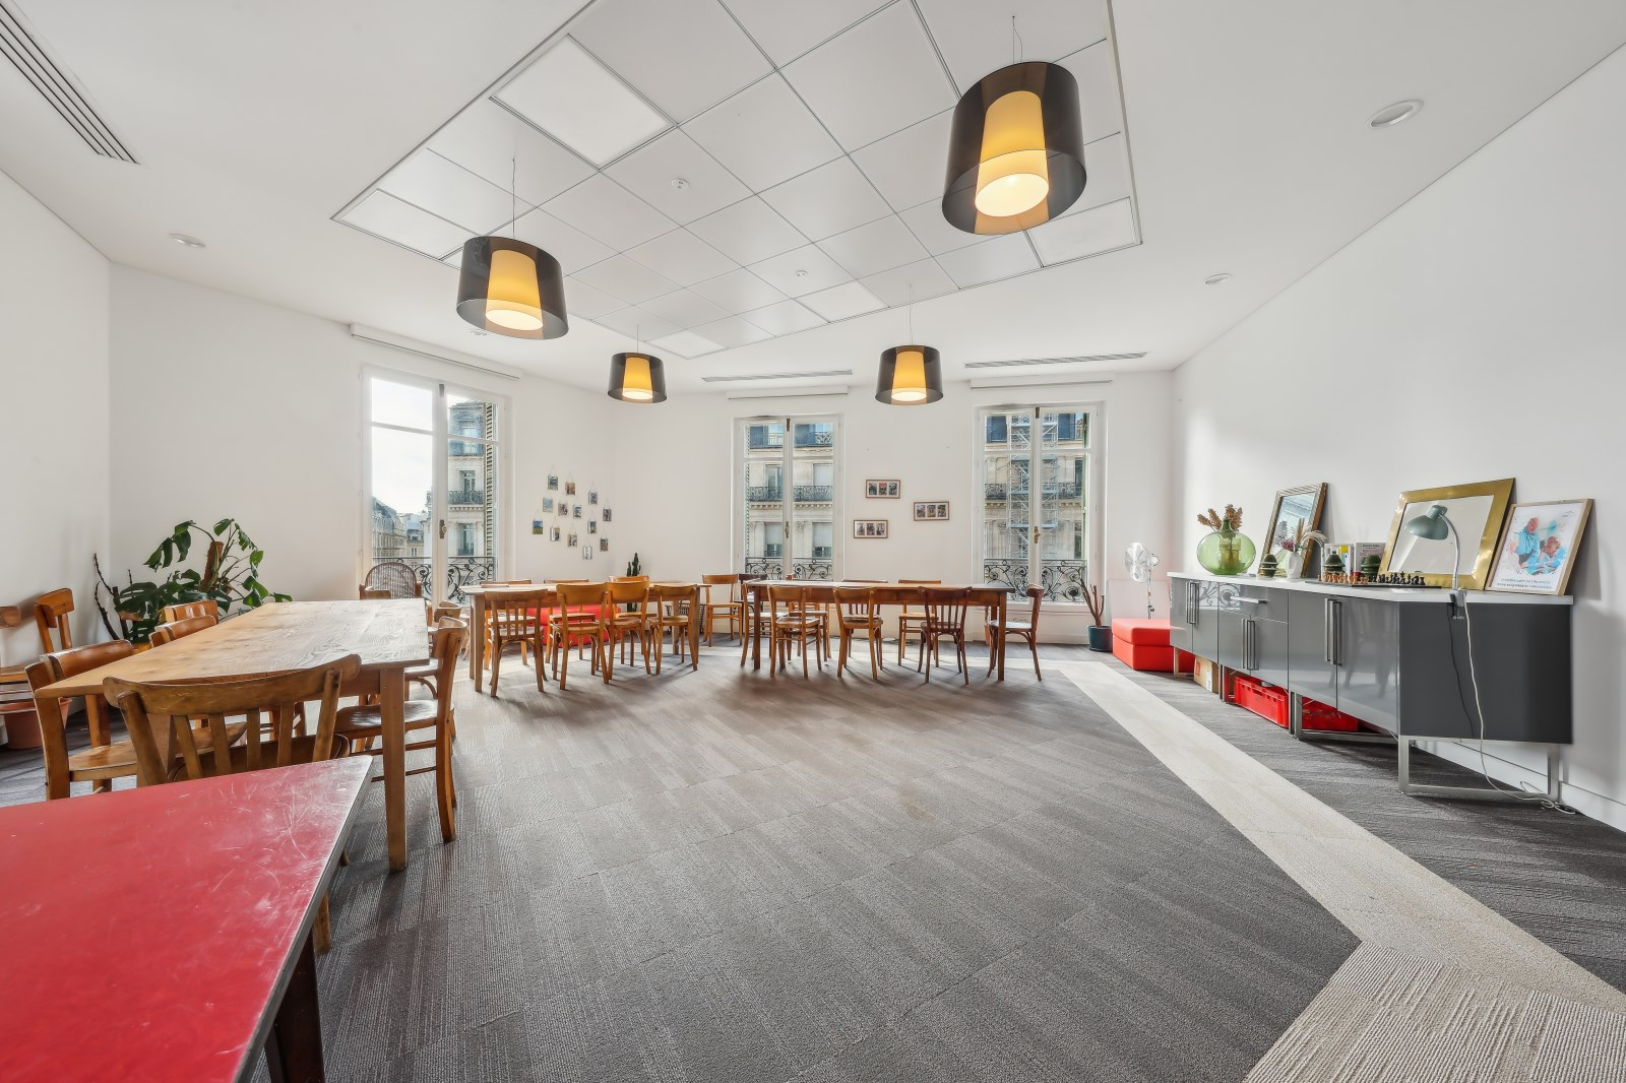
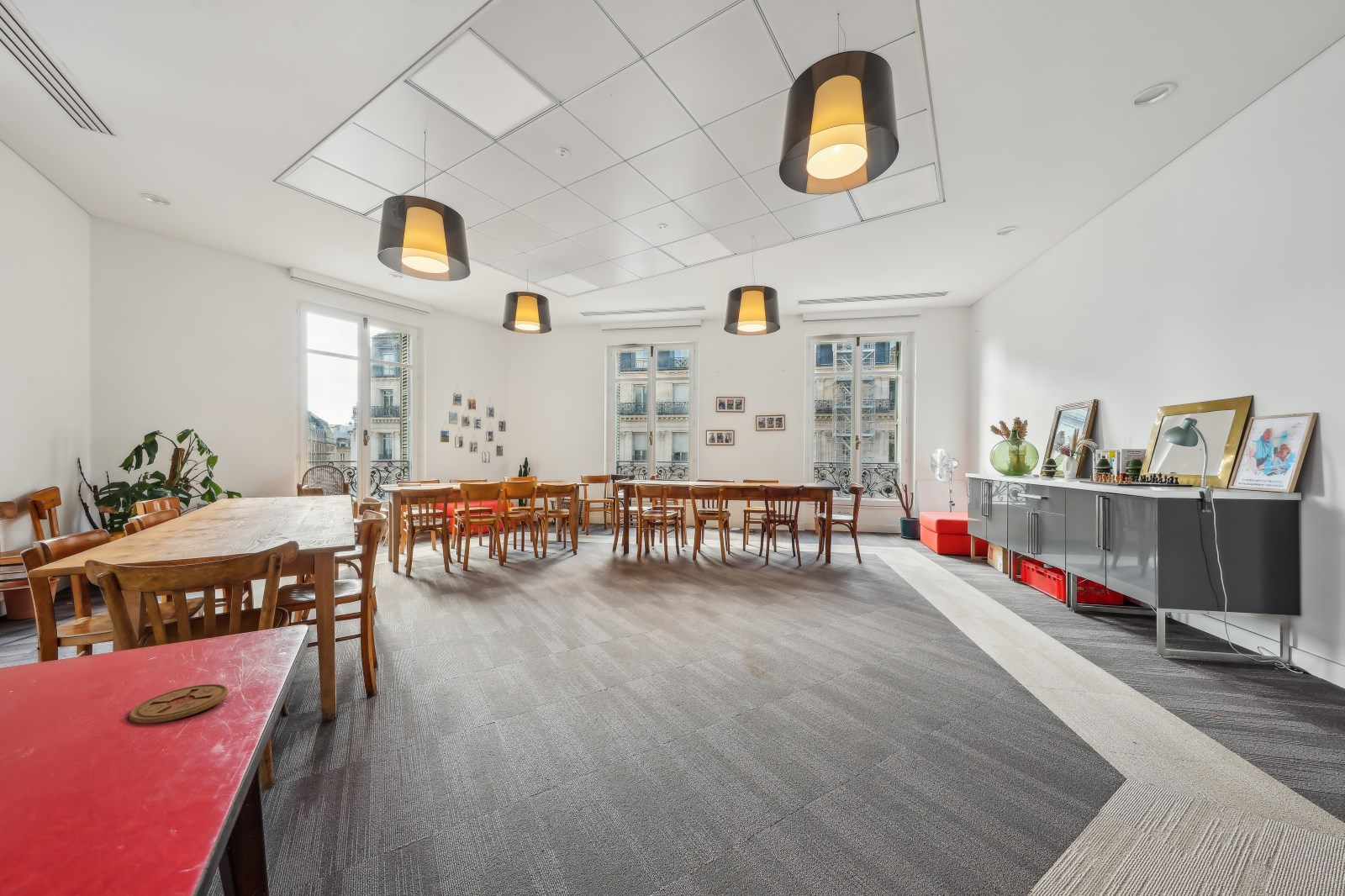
+ coaster (181, 702)
